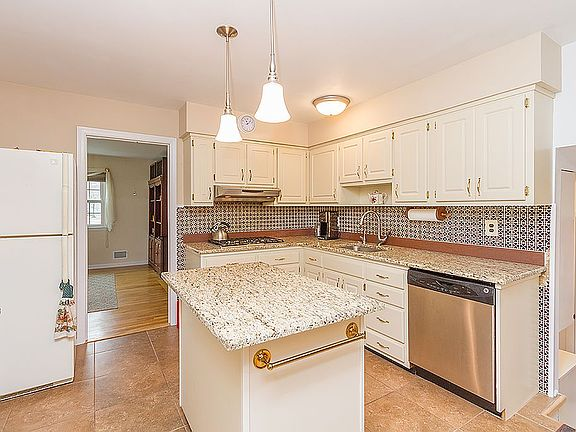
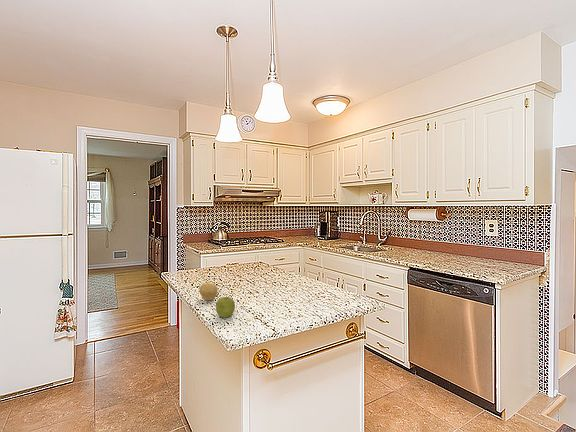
+ fruit (225, 306)
+ fruit (208, 289)
